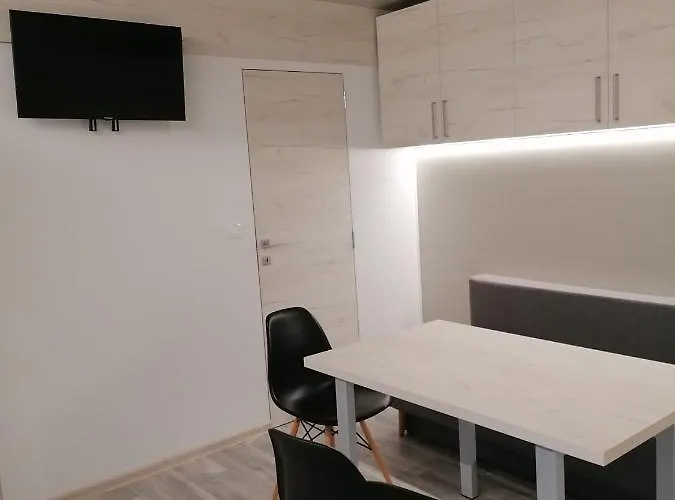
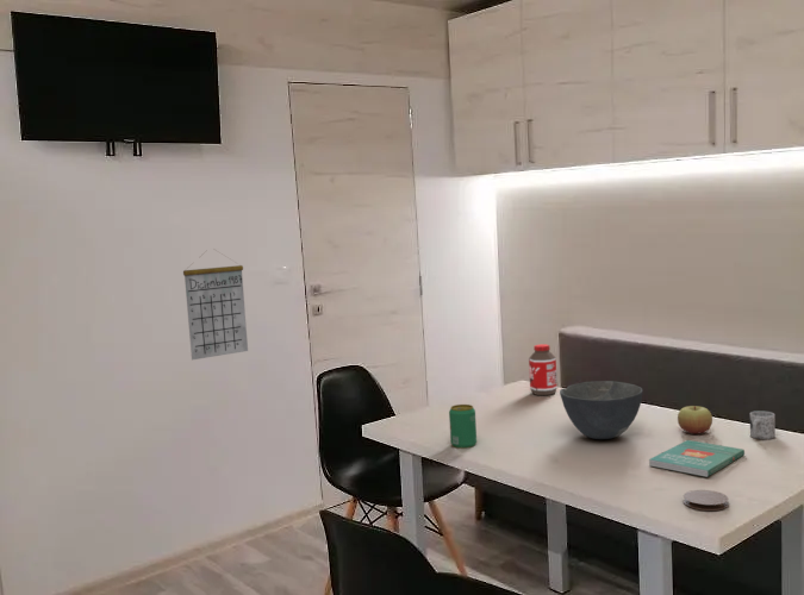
+ bowl (600, 412)
+ calendar (216, 301)
+ apple (694, 418)
+ coaster (705, 500)
+ beverage can (462, 426)
+ book (697, 457)
+ mug (760, 426)
+ bottle (542, 369)
